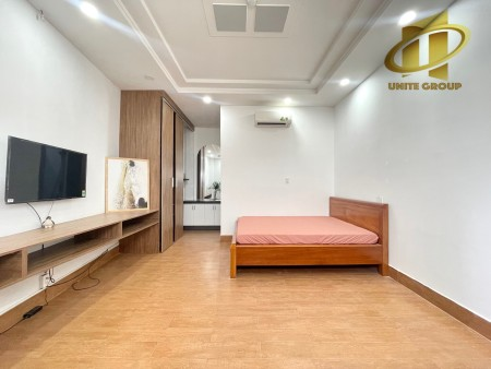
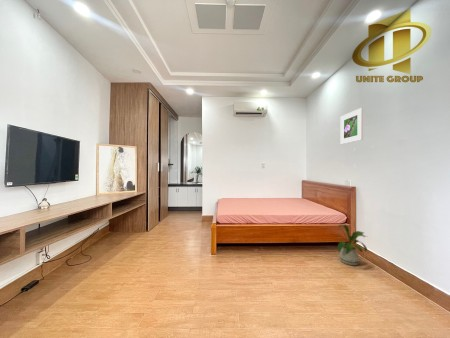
+ house plant (353, 242)
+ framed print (350, 127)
